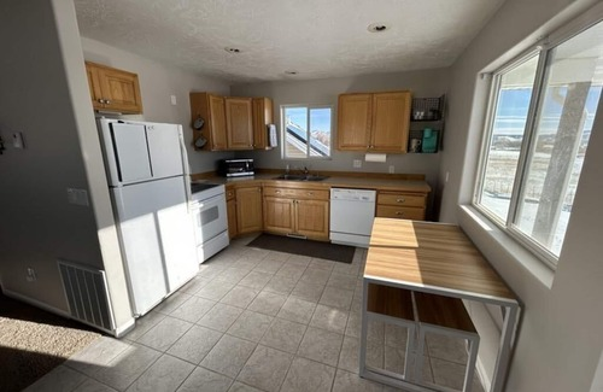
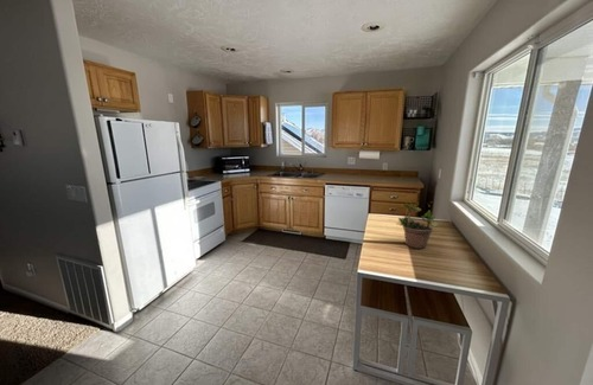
+ potted plant (416, 223)
